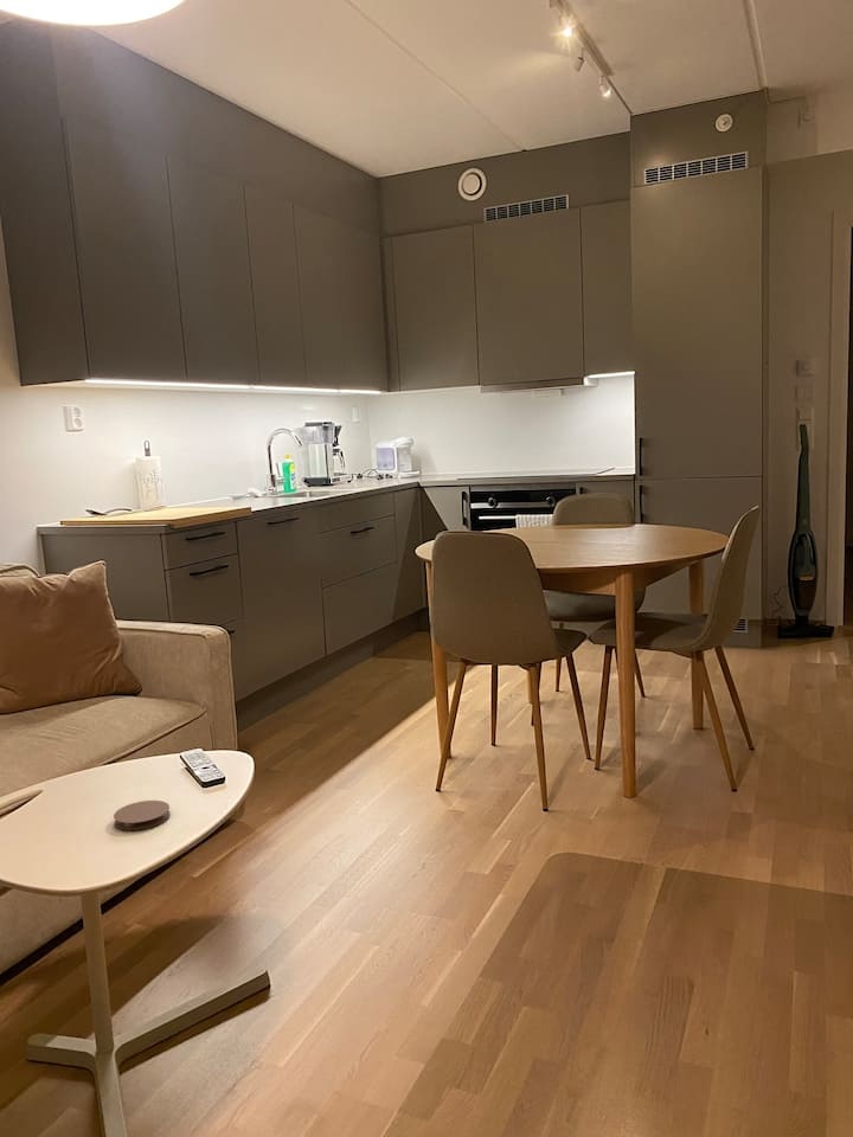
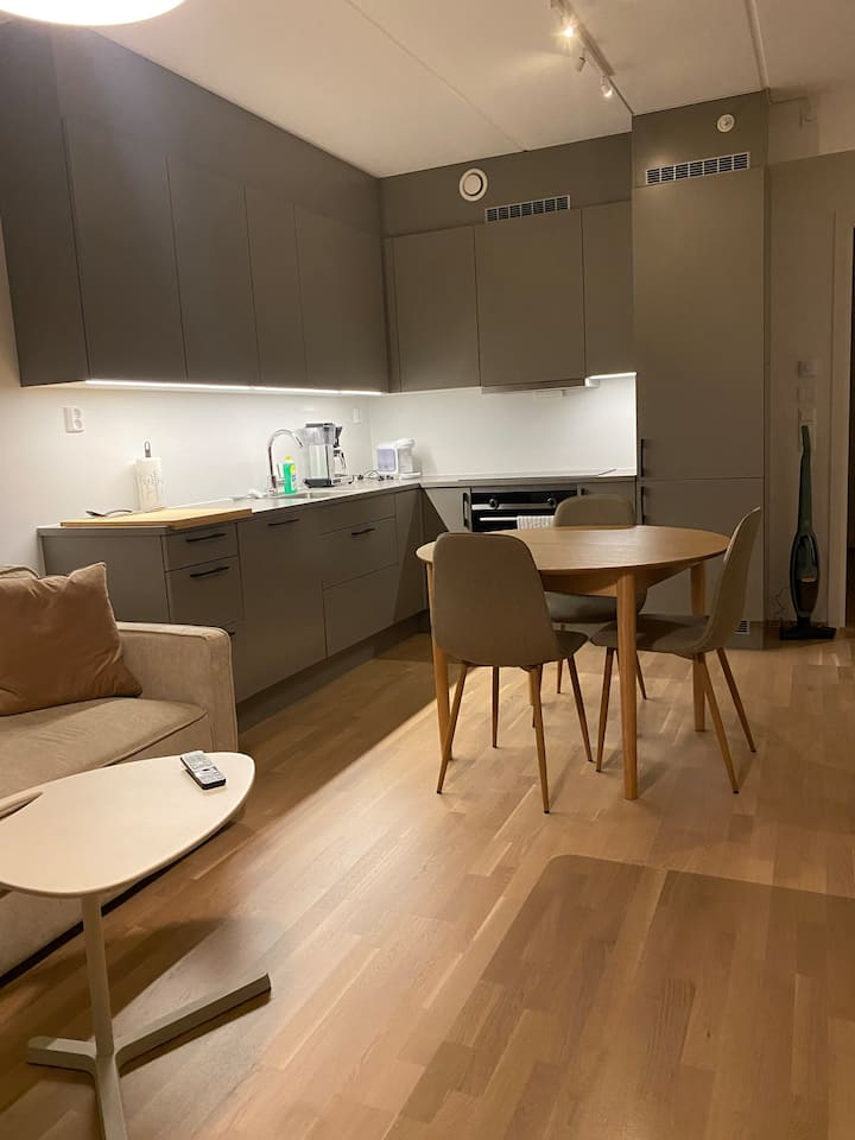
- coaster (142, 814)
